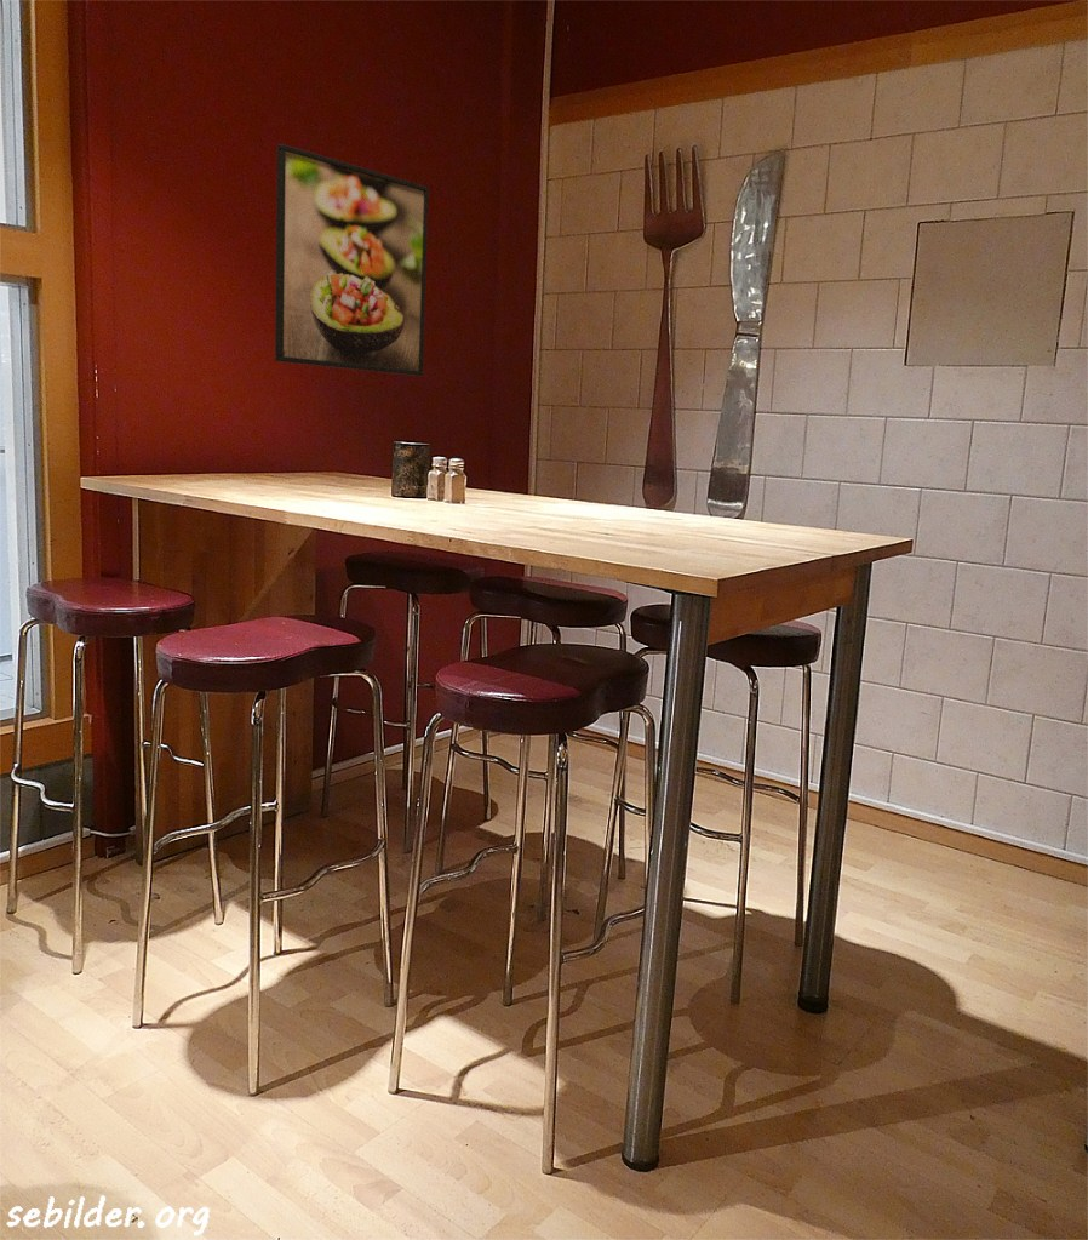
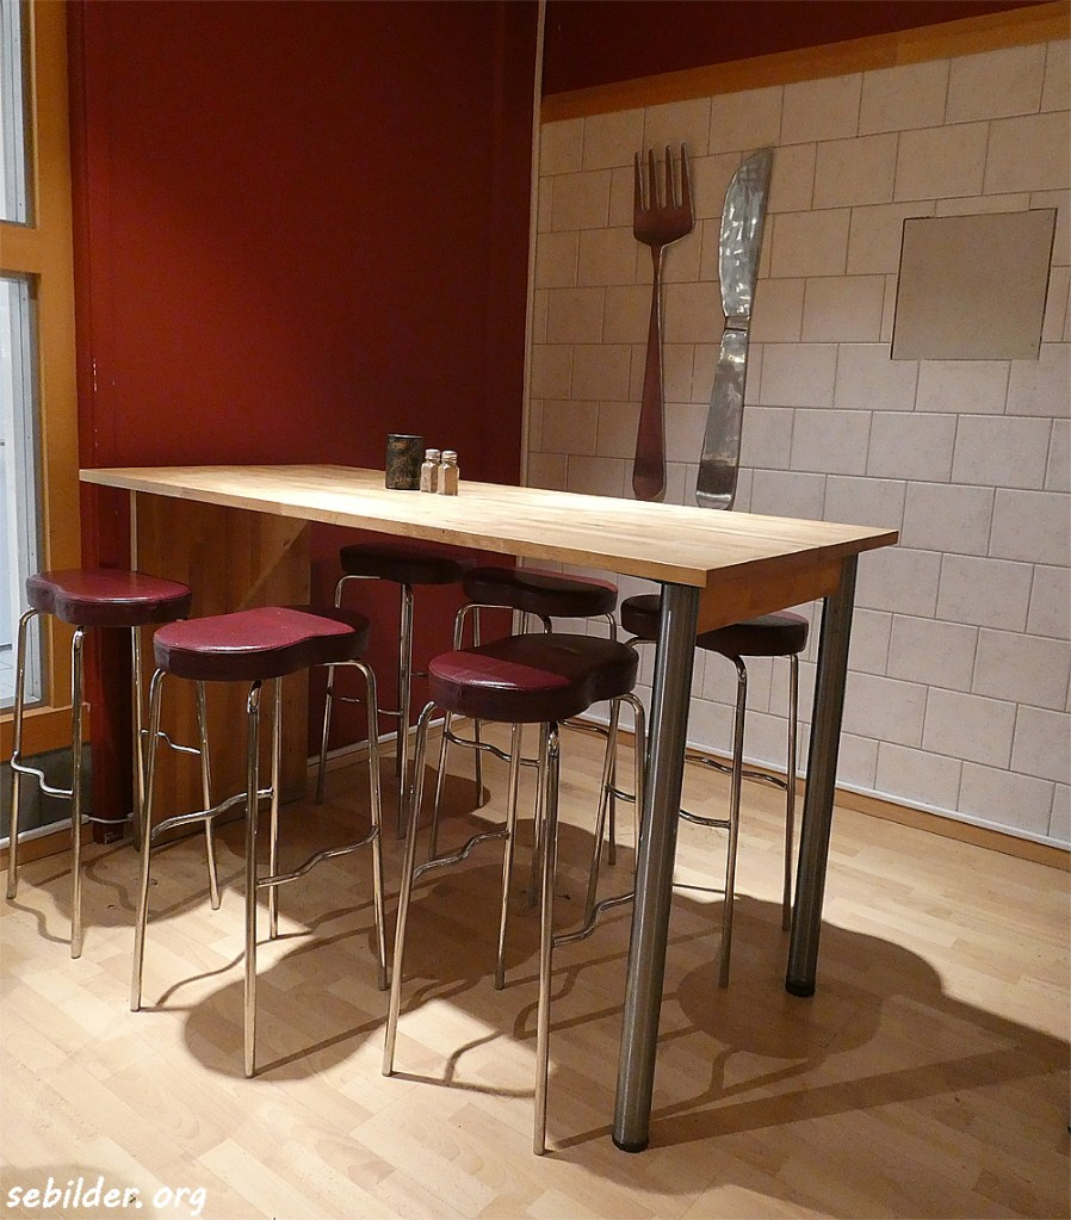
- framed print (355, 269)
